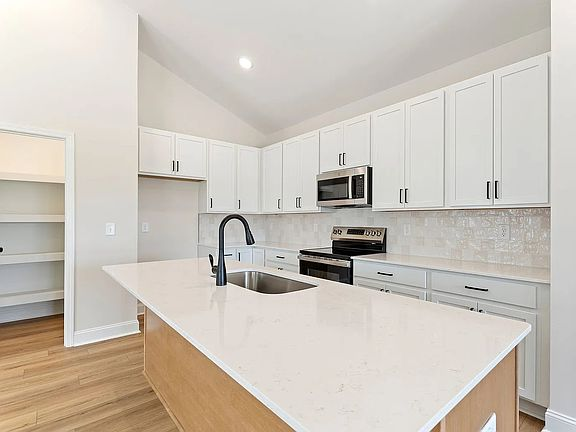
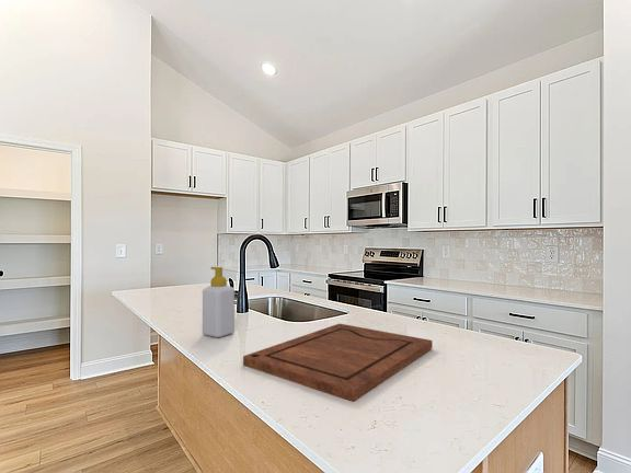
+ cutting board (344, 351)
+ soap bottle (218, 300)
